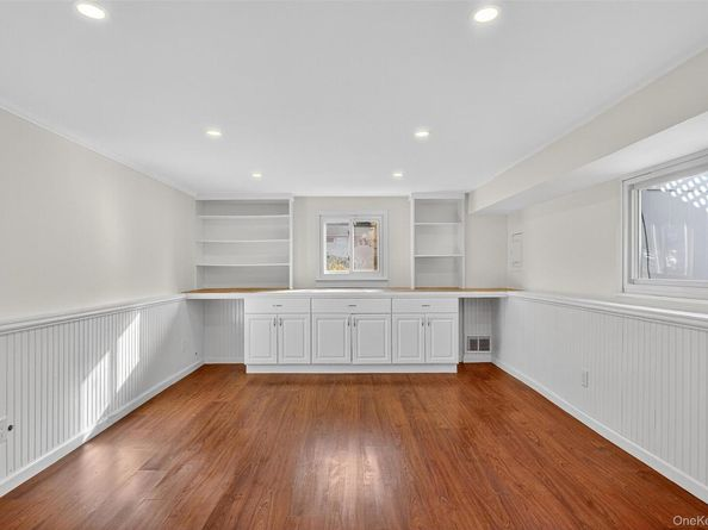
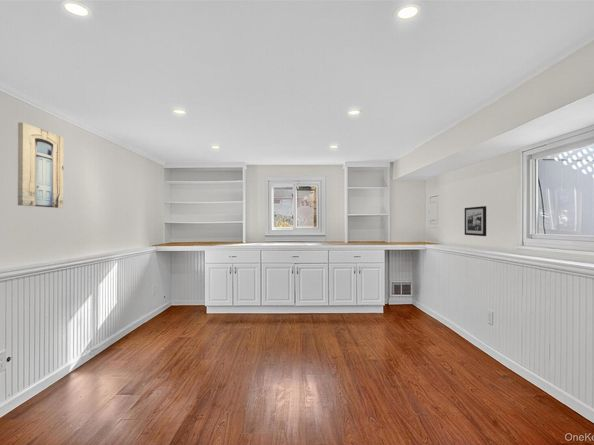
+ picture frame (474, 221)
+ wall art (42, 168)
